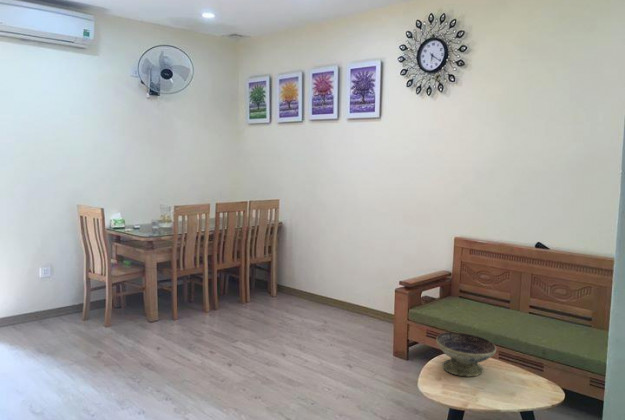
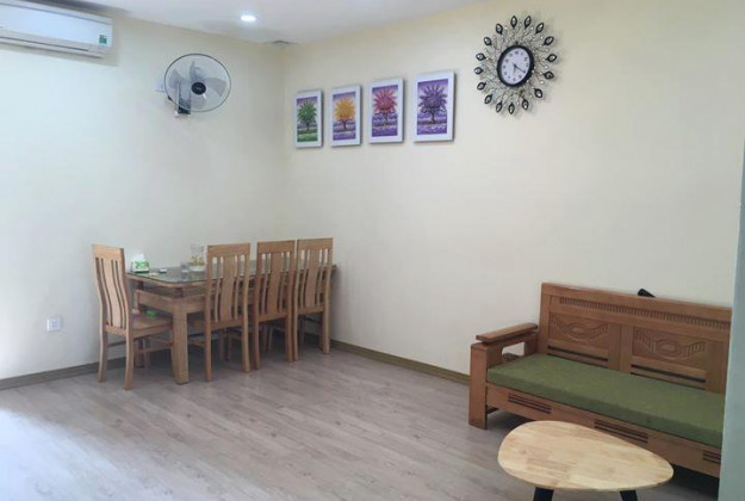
- decorative bowl (465, 354)
